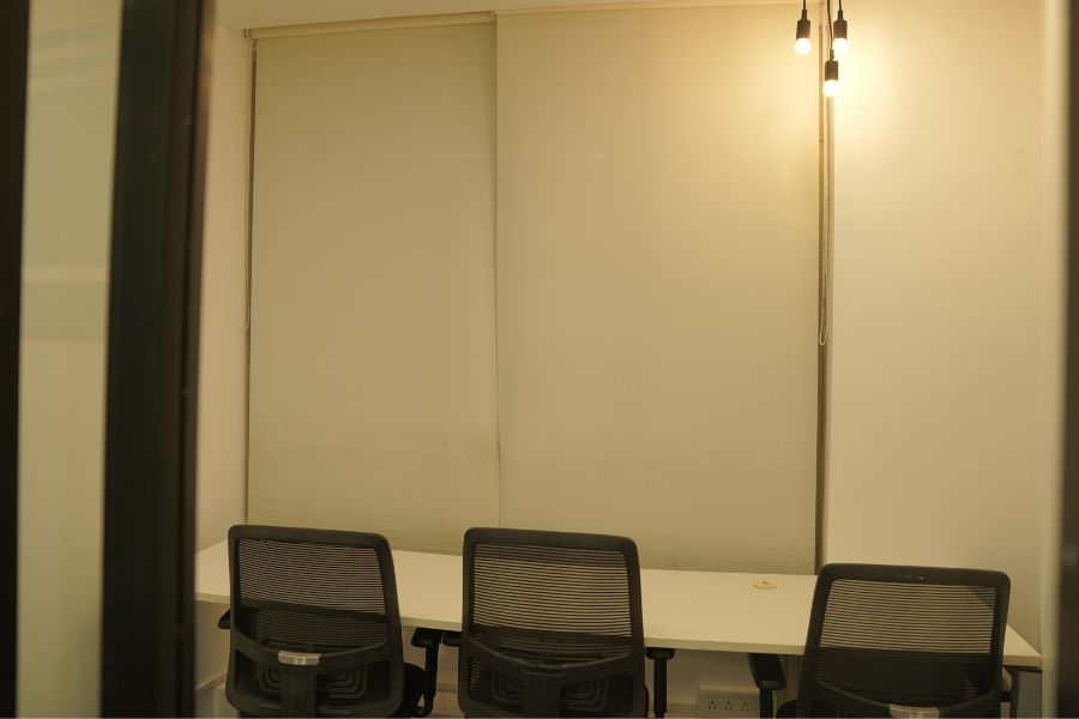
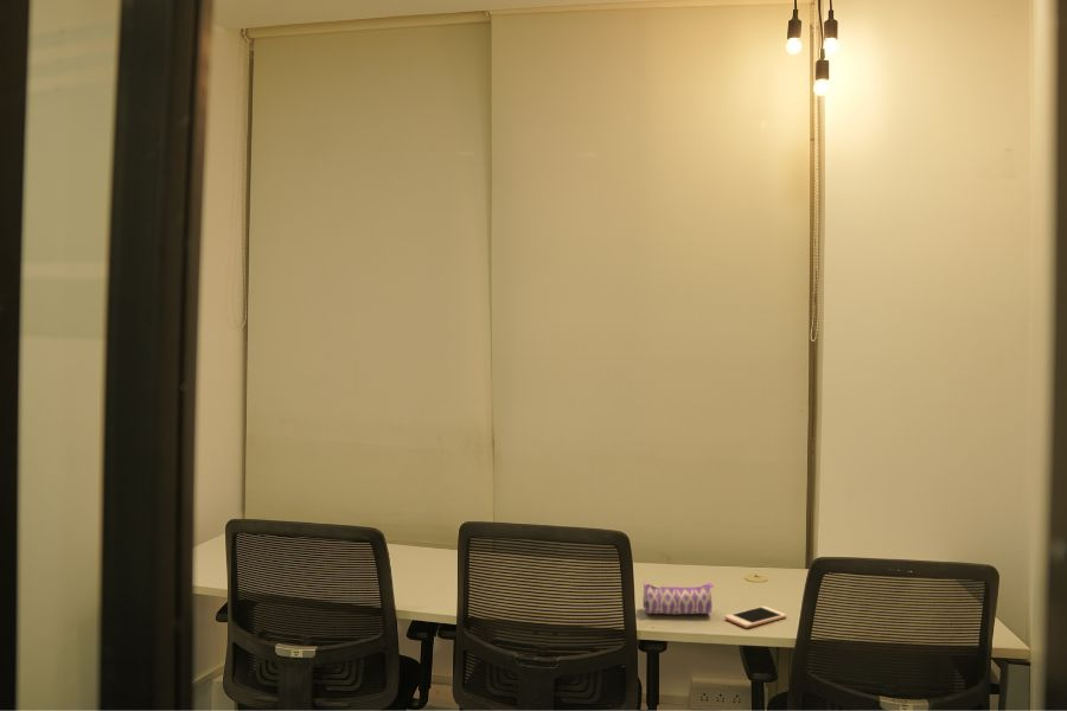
+ cell phone (755, 616)
+ pencil case (676, 597)
